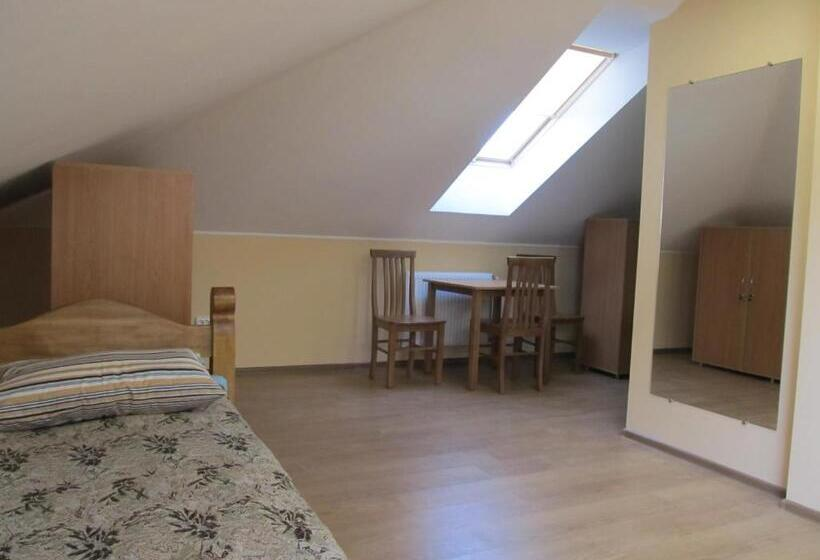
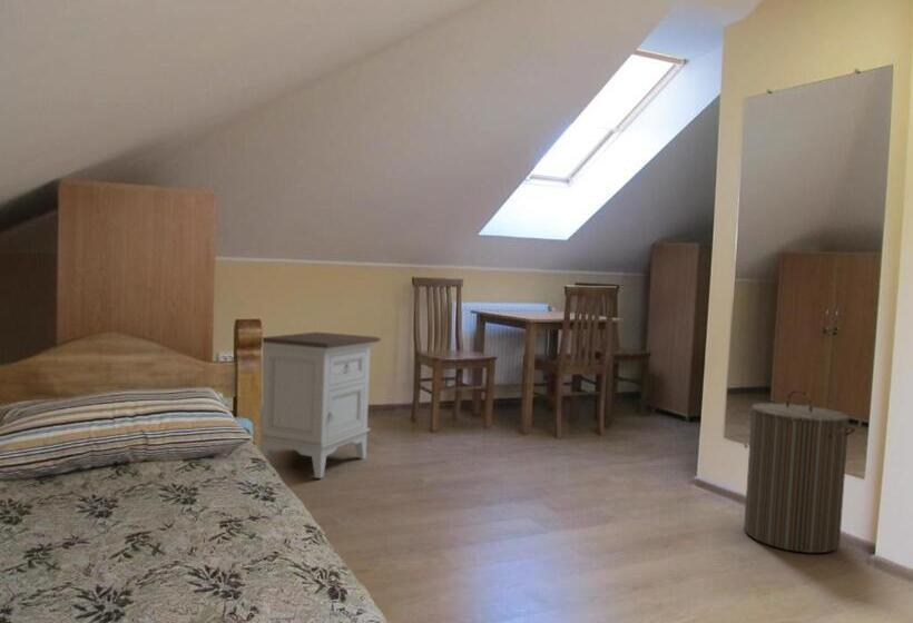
+ nightstand (320, 400)
+ laundry hamper (795, 464)
